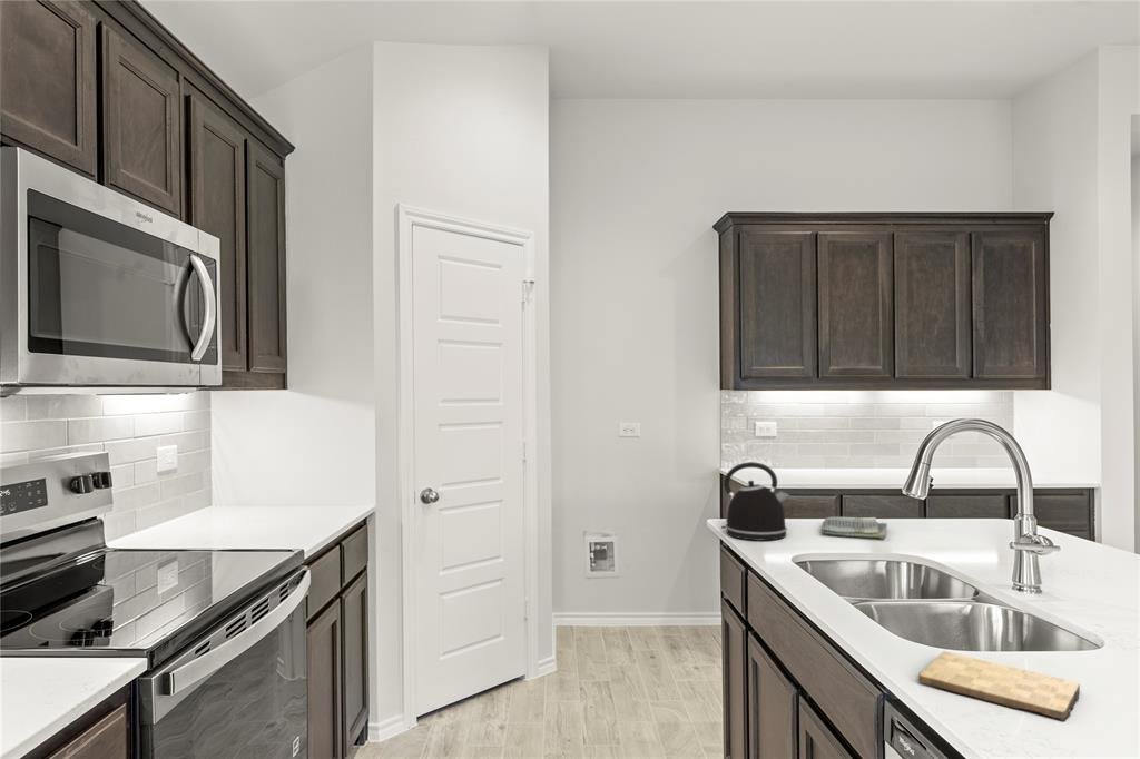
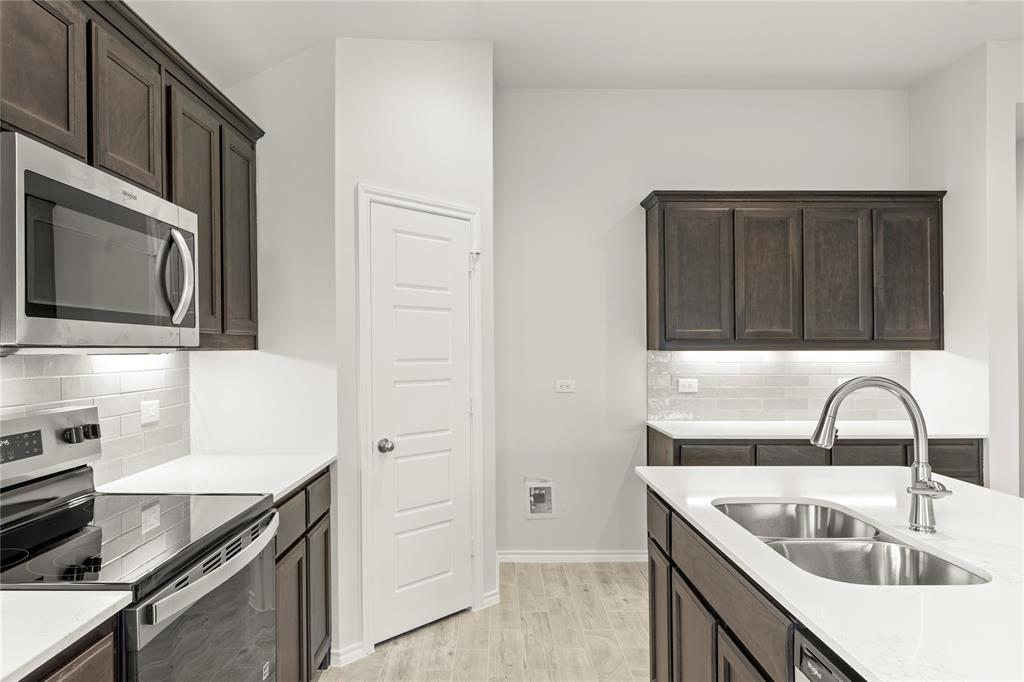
- kettle (755, 497)
- cutting board (998, 682)
- dish towel (854, 525)
